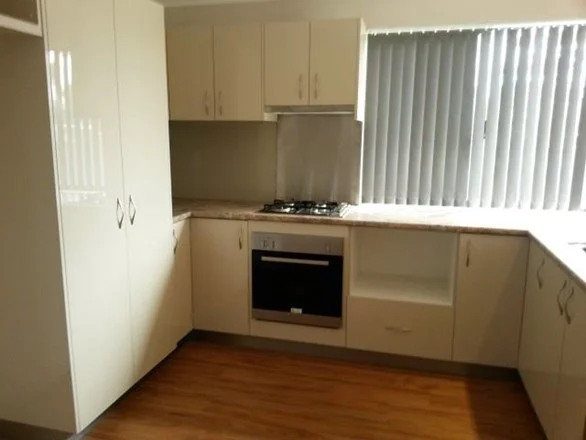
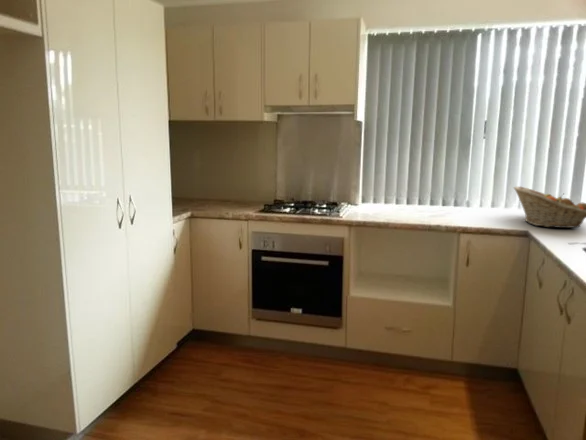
+ fruit basket (550, 205)
